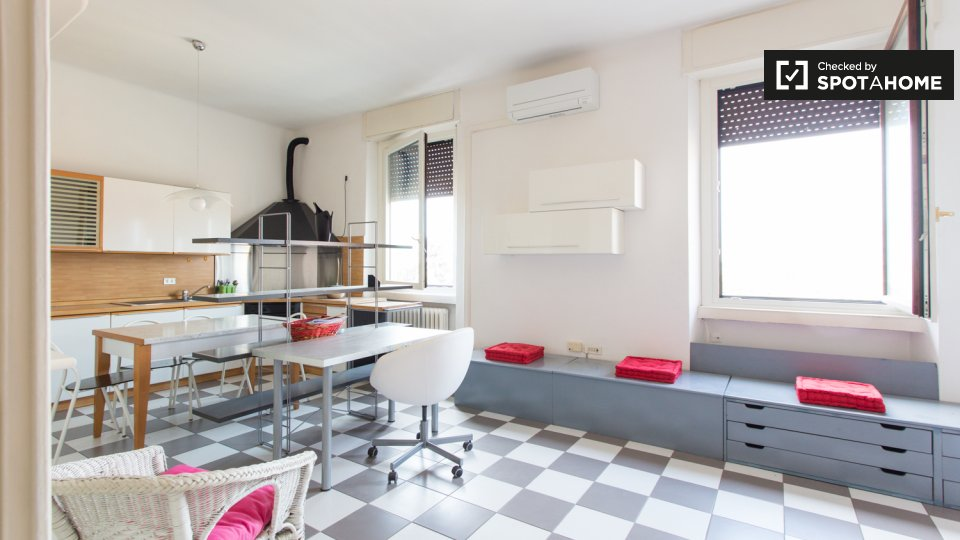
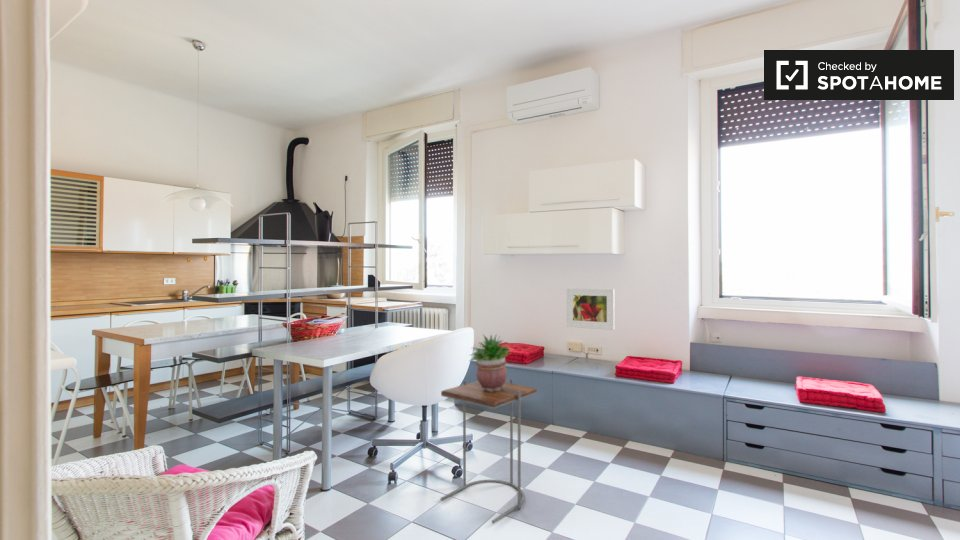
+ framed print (589, 308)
+ side table (510, 441)
+ potted plant (491, 361)
